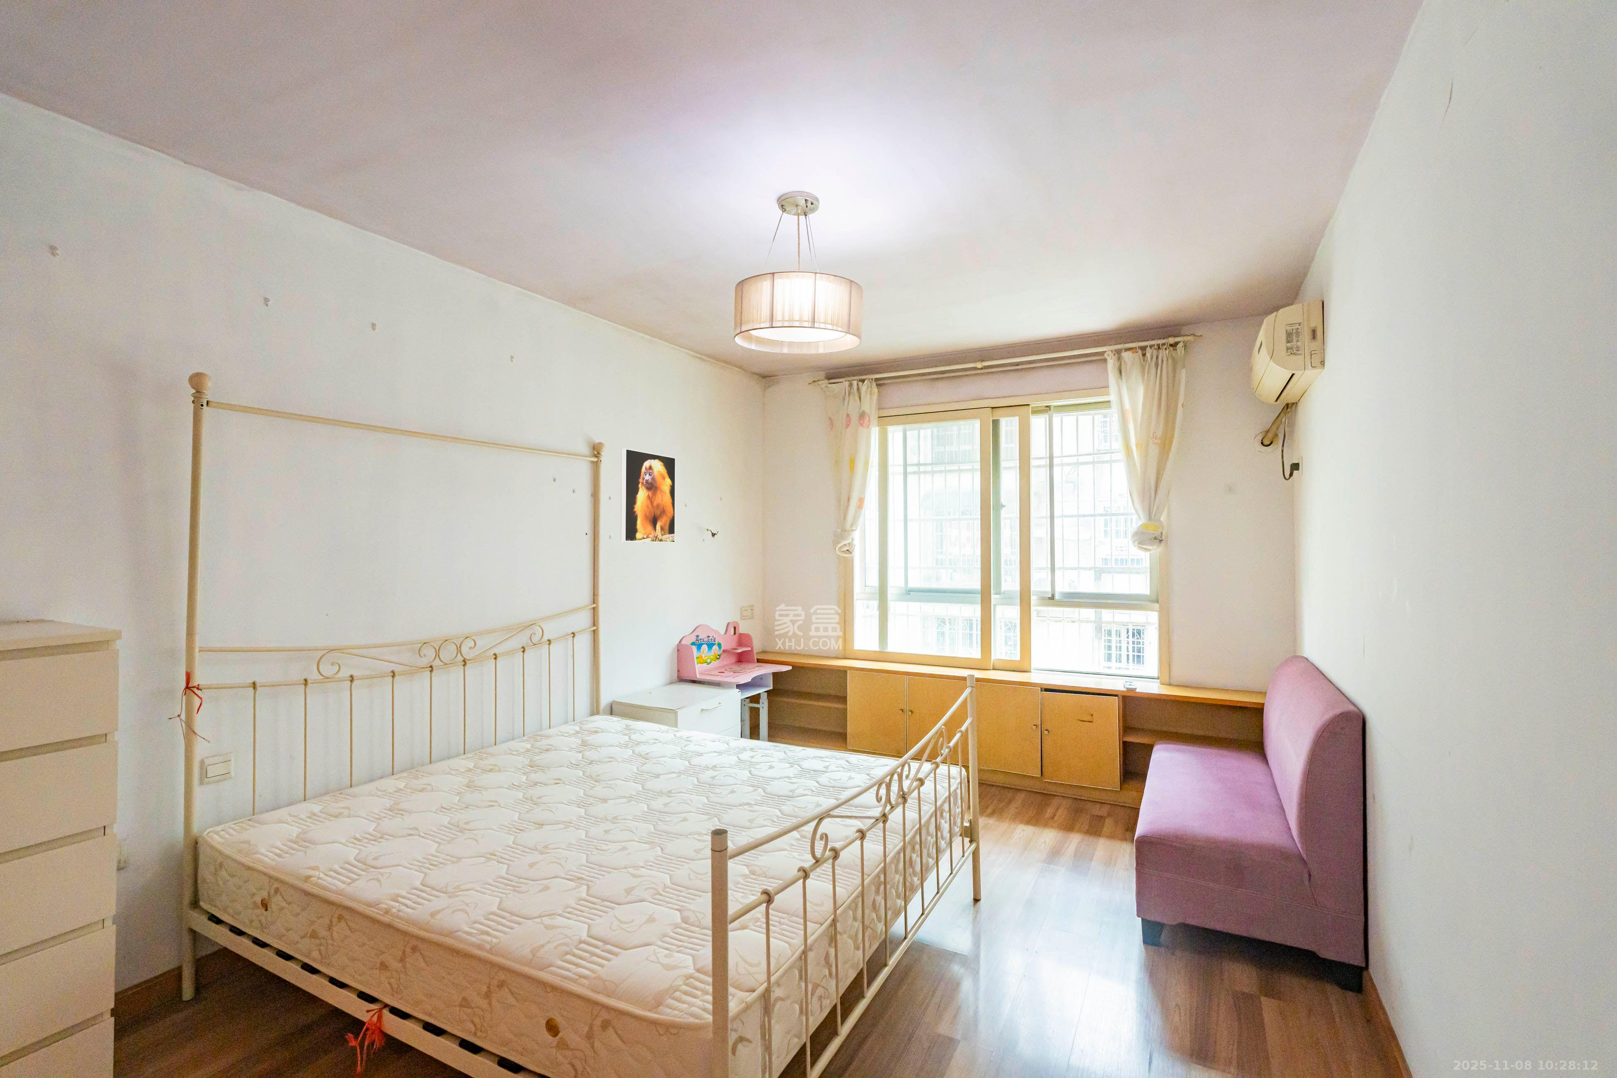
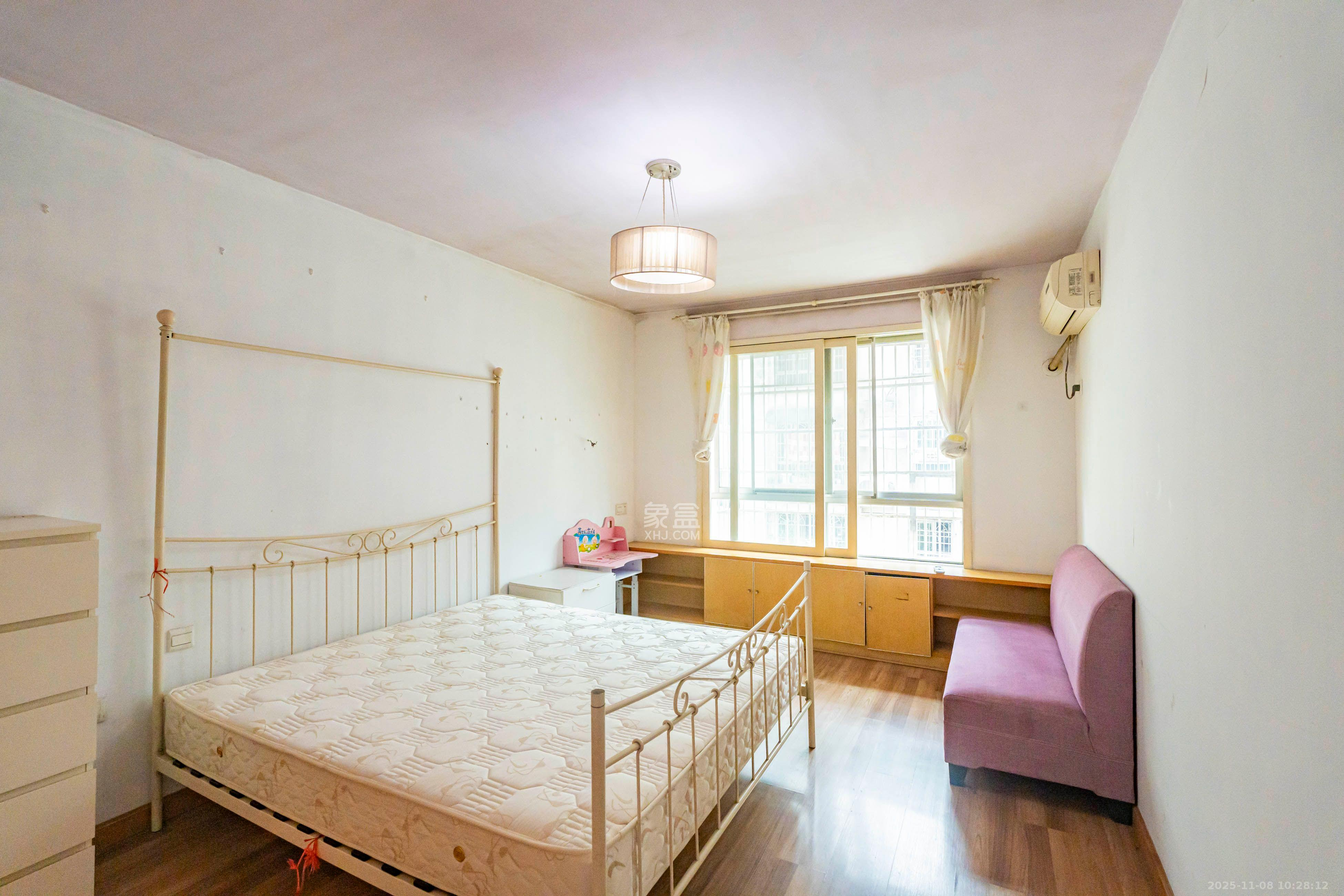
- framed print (650, 498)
